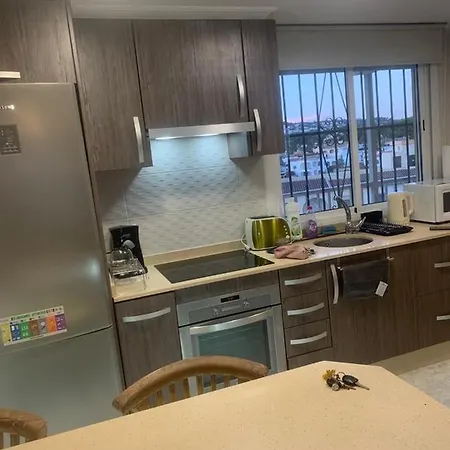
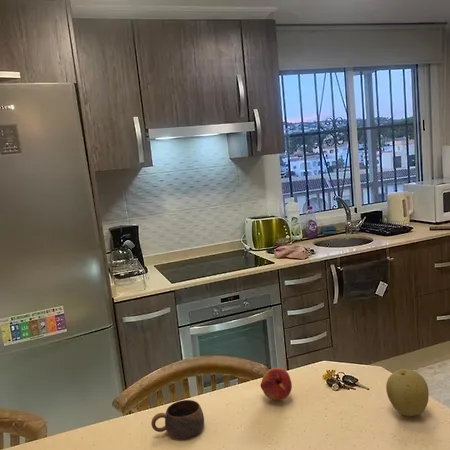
+ cup (178, 419)
+ fruit (407, 391)
+ fruit (276, 383)
